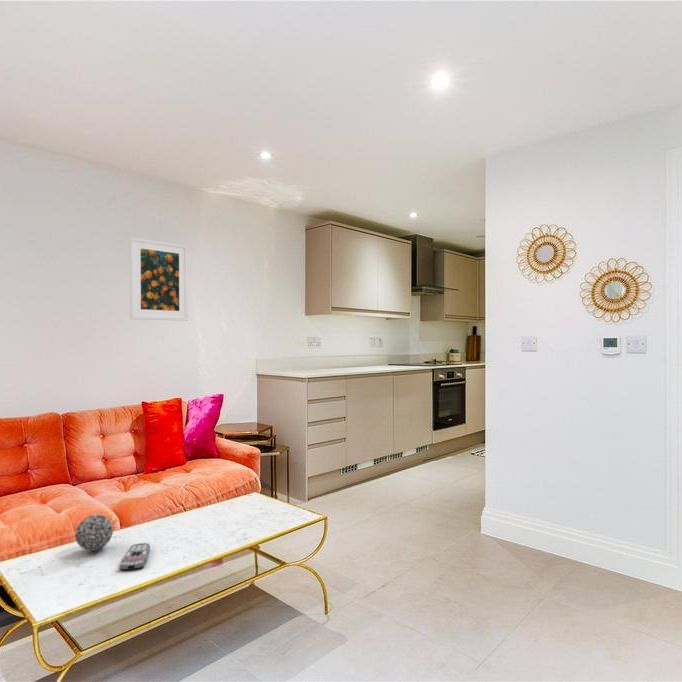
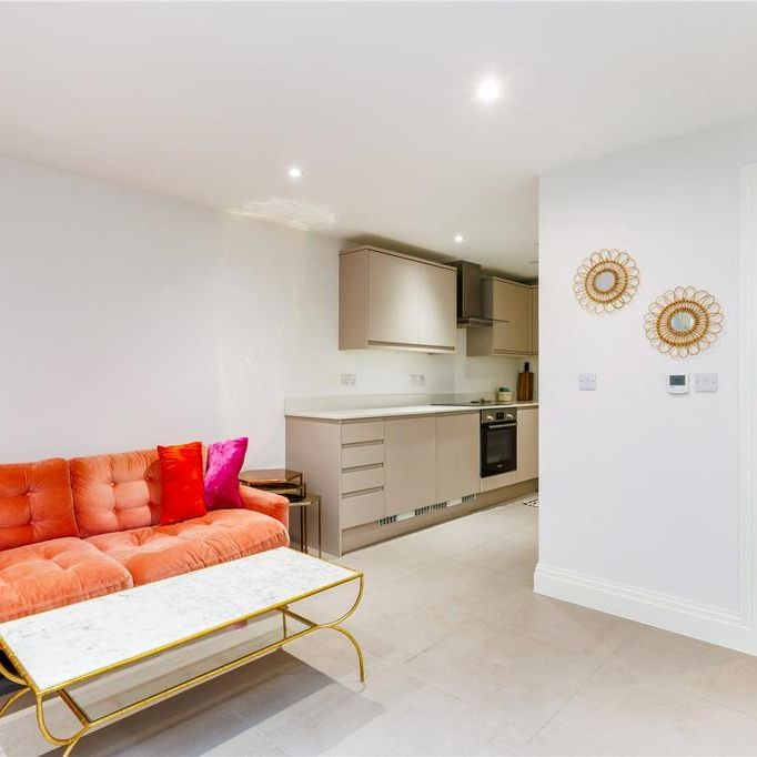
- remote control (136, 556)
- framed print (160, 280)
- decorative ball (94, 531)
